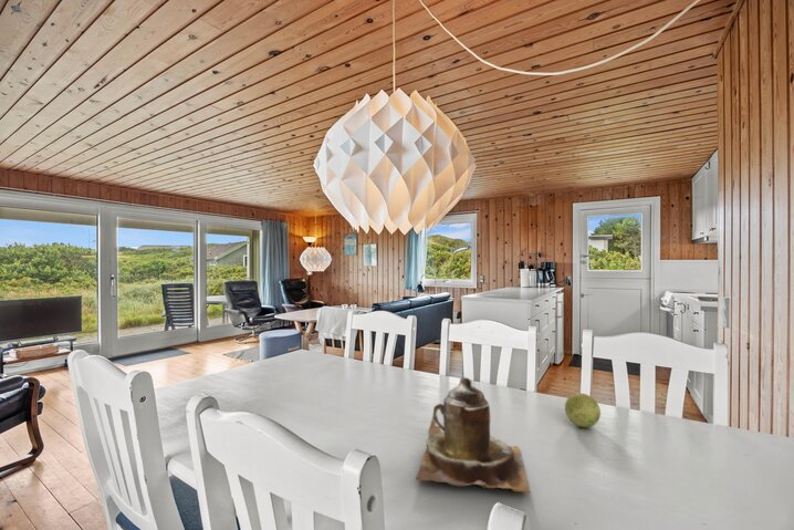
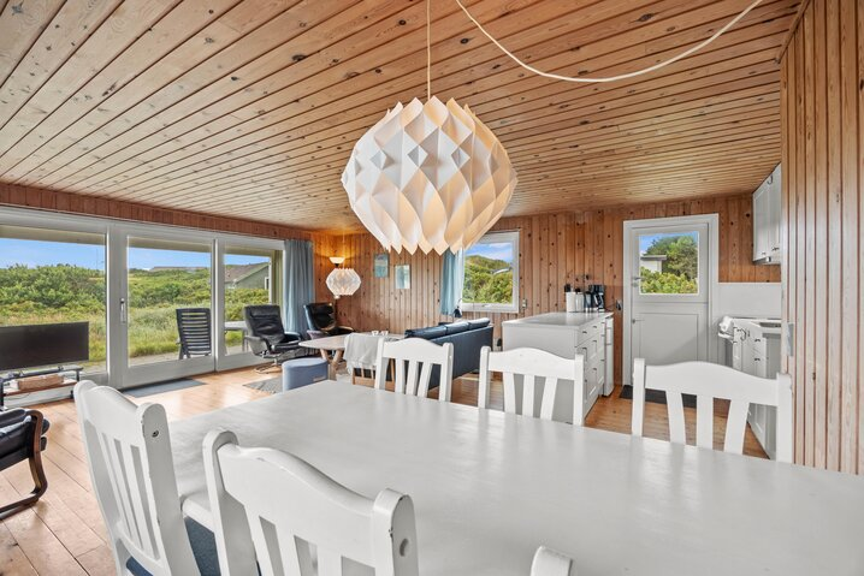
- teapot (472, 423)
- decorative ball (582, 409)
